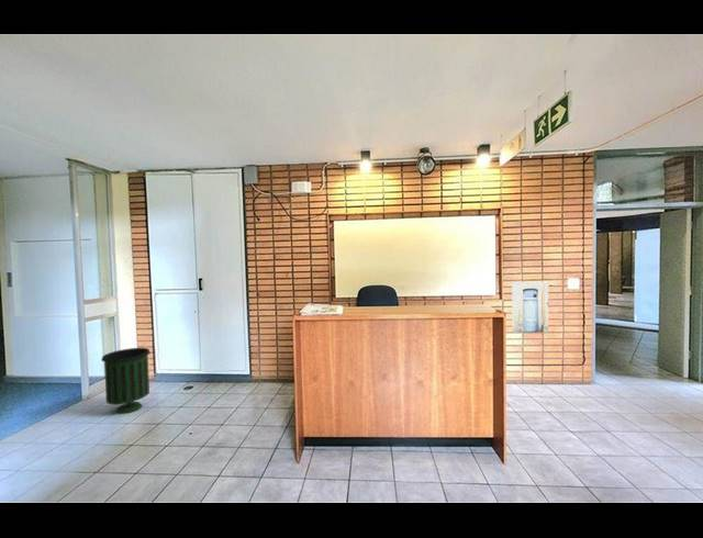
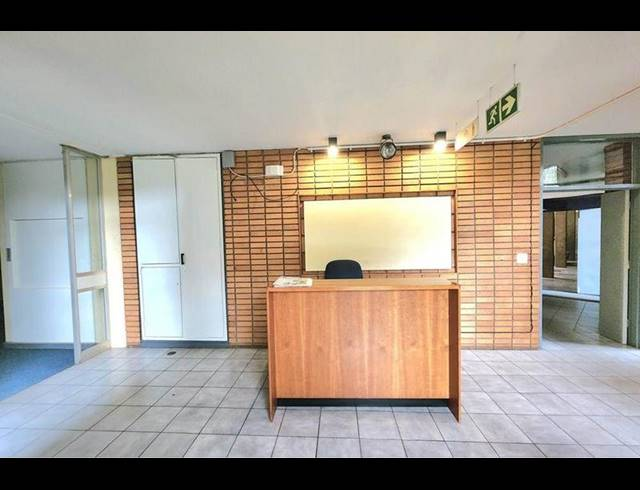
- wall art (529, 306)
- trash can (127, 381)
